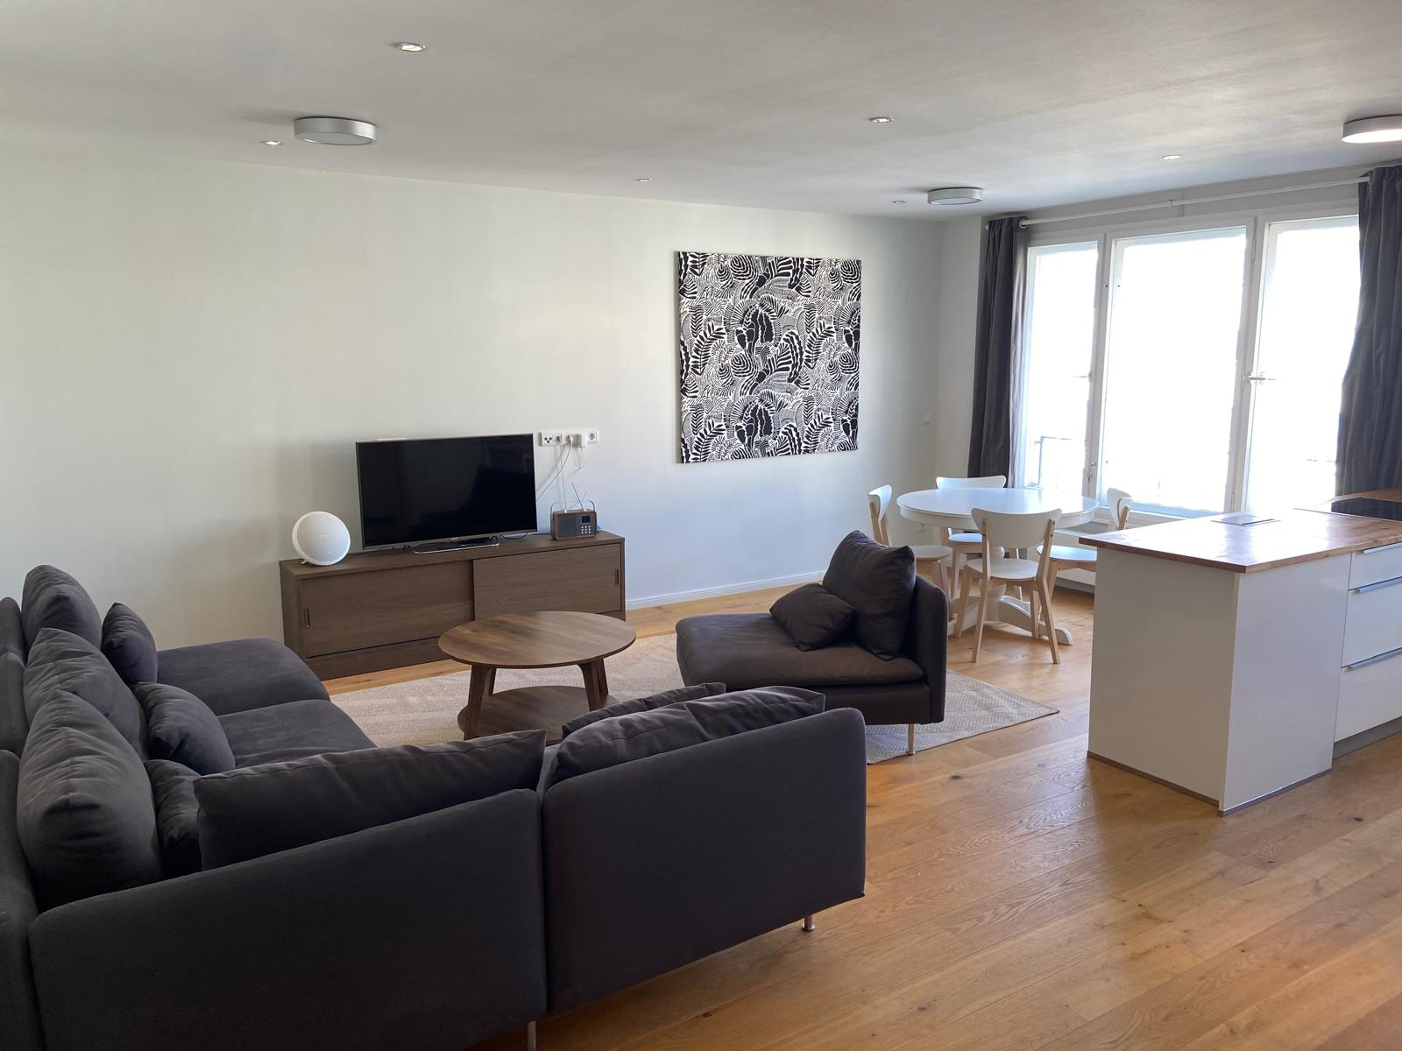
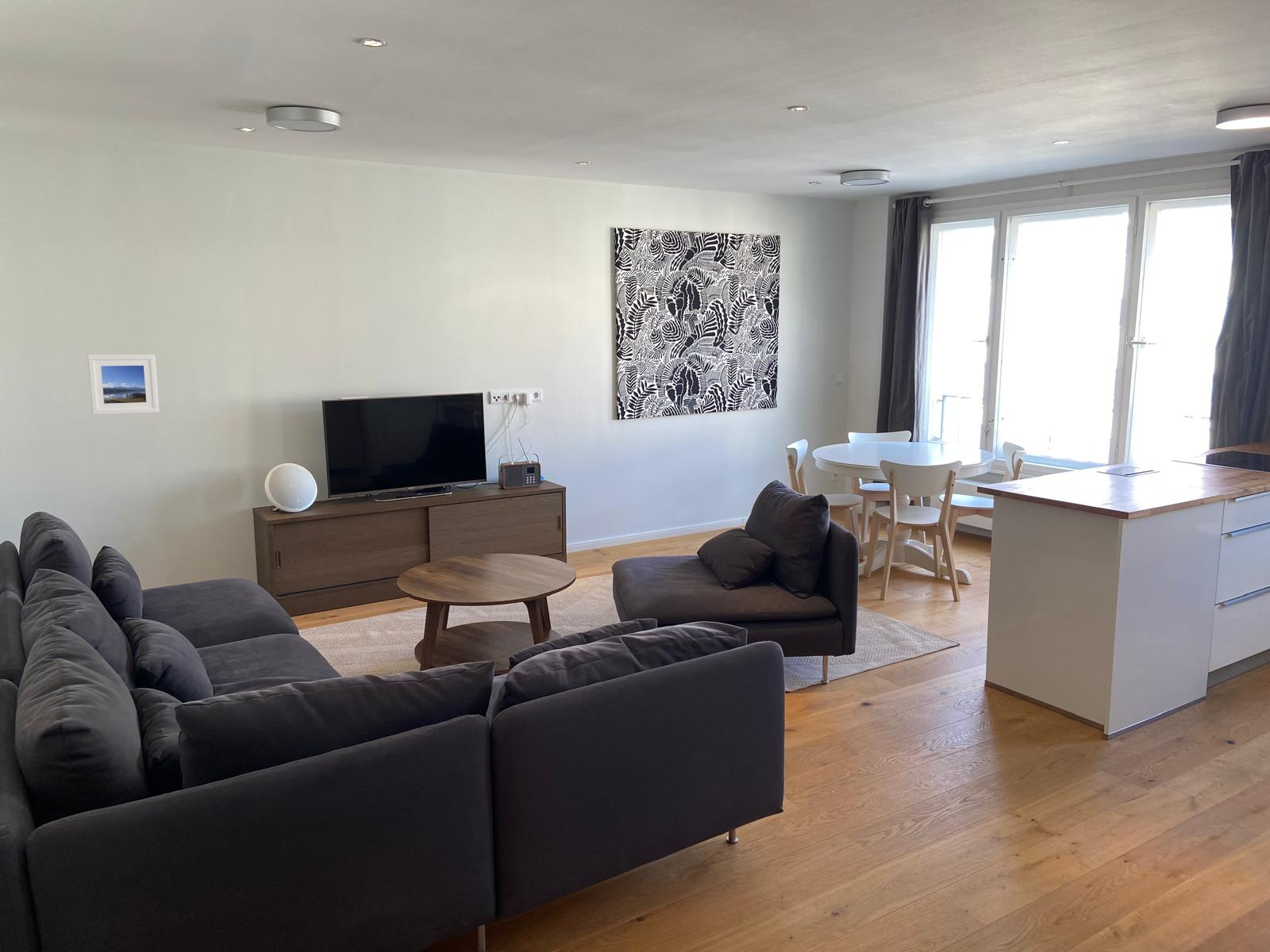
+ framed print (124, 384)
